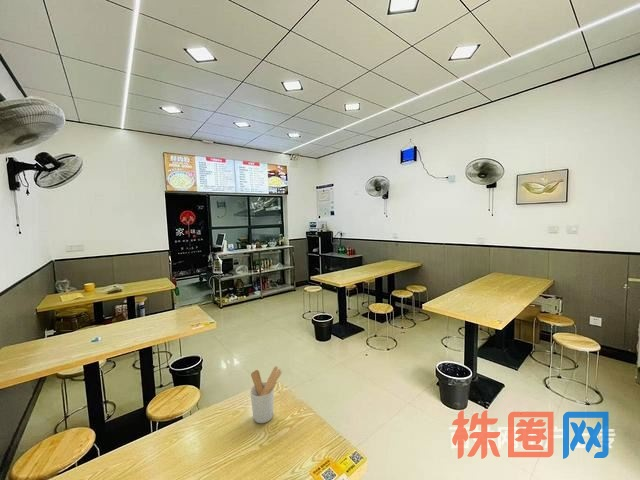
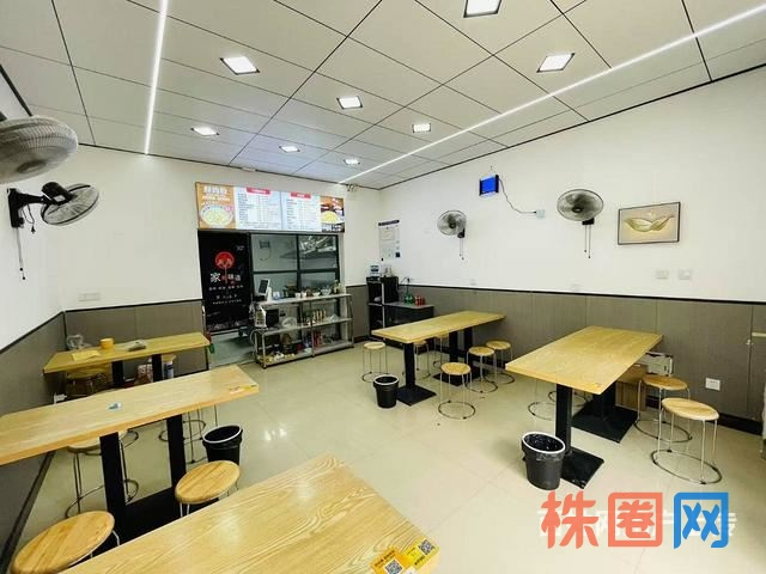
- utensil holder (267, 393)
